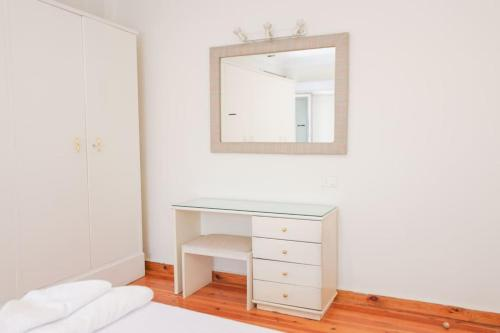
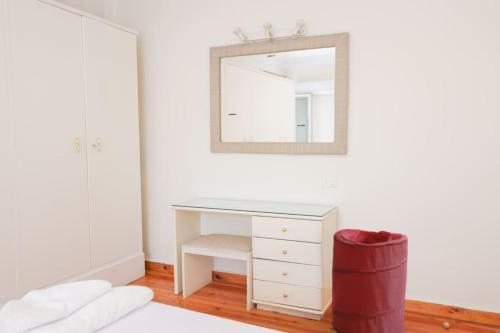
+ laundry hamper (368, 279)
